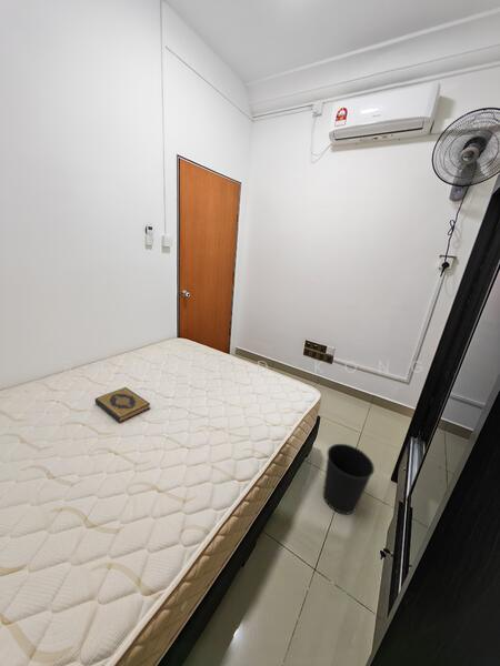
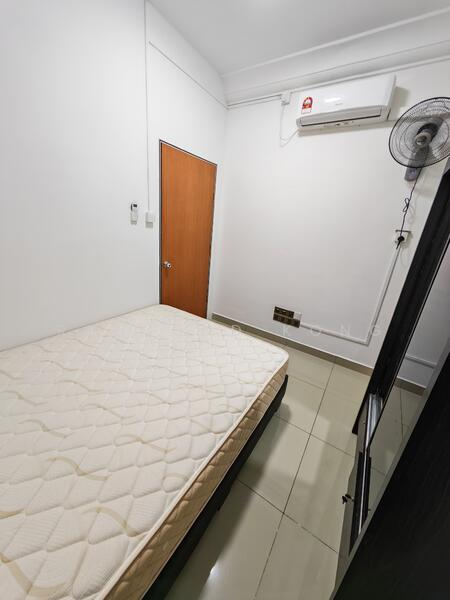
- wastebasket (344, 480)
- hardback book (122, 403)
